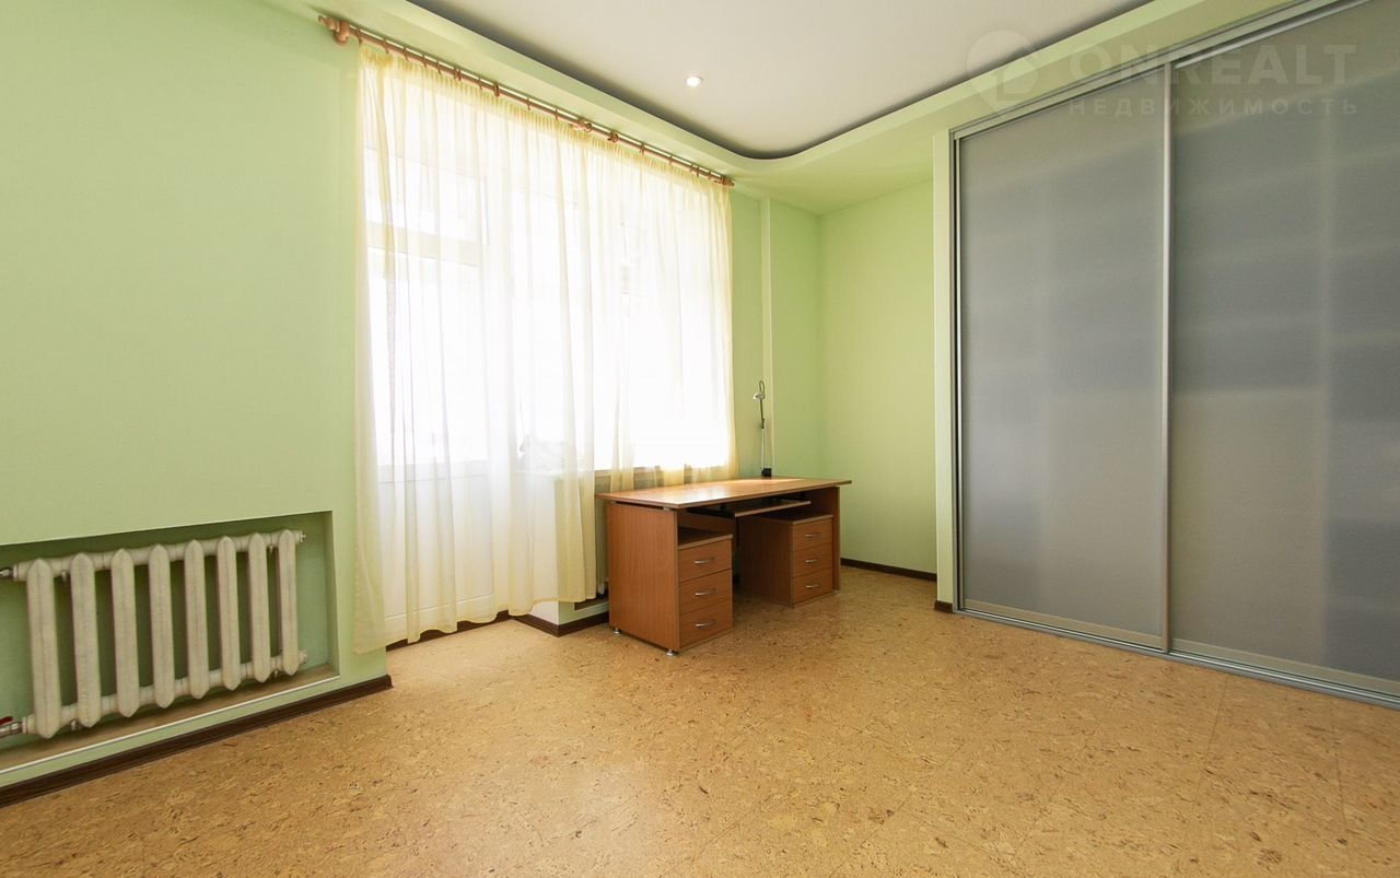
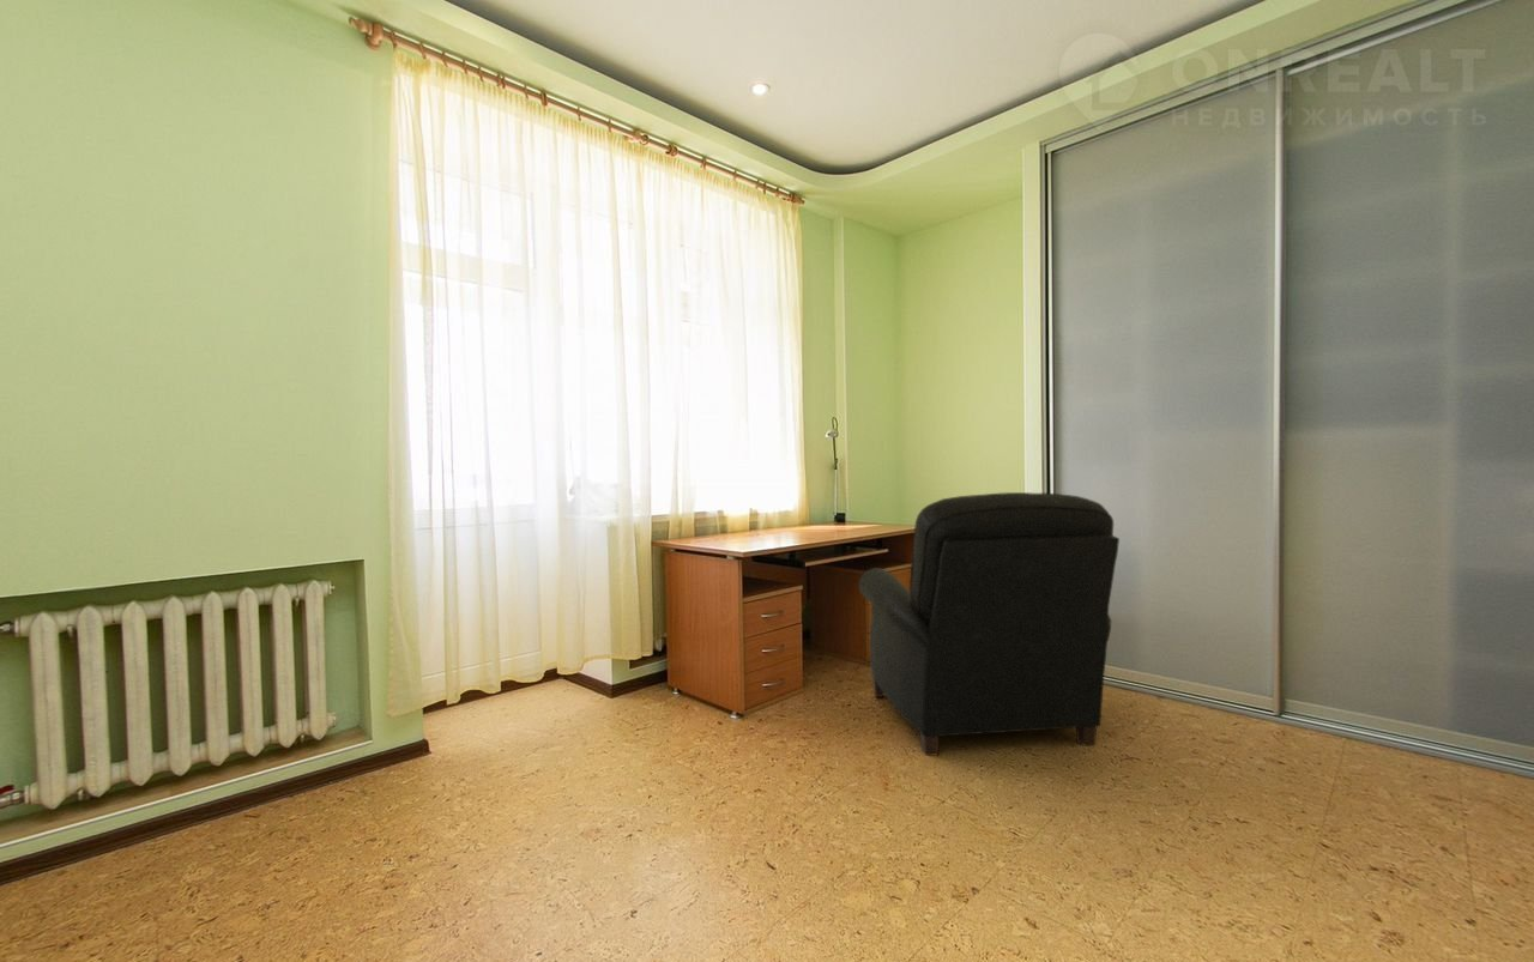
+ chair (977, 605)
